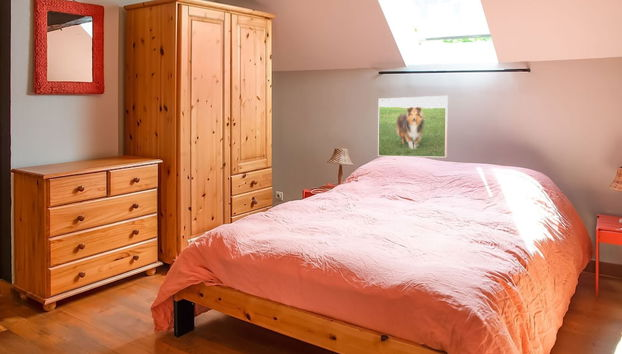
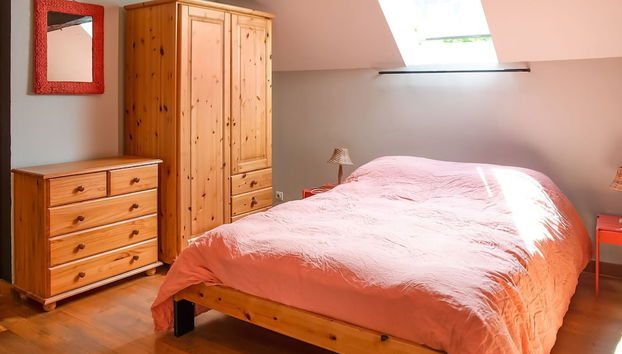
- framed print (411, 127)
